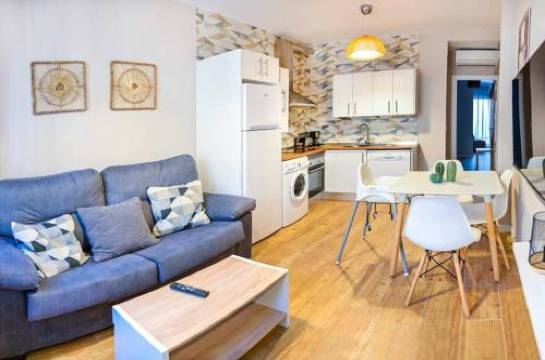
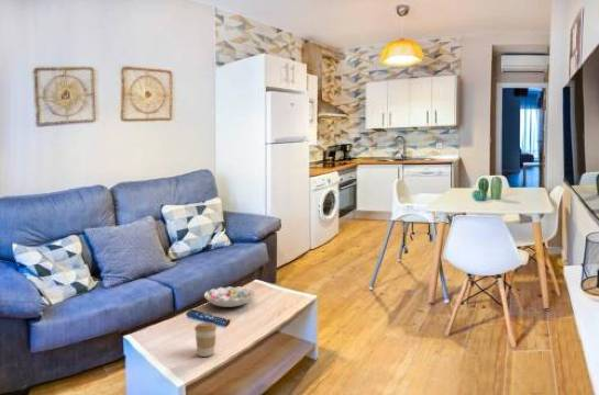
+ decorative bowl (230, 297)
+ coffee cup (206, 338)
